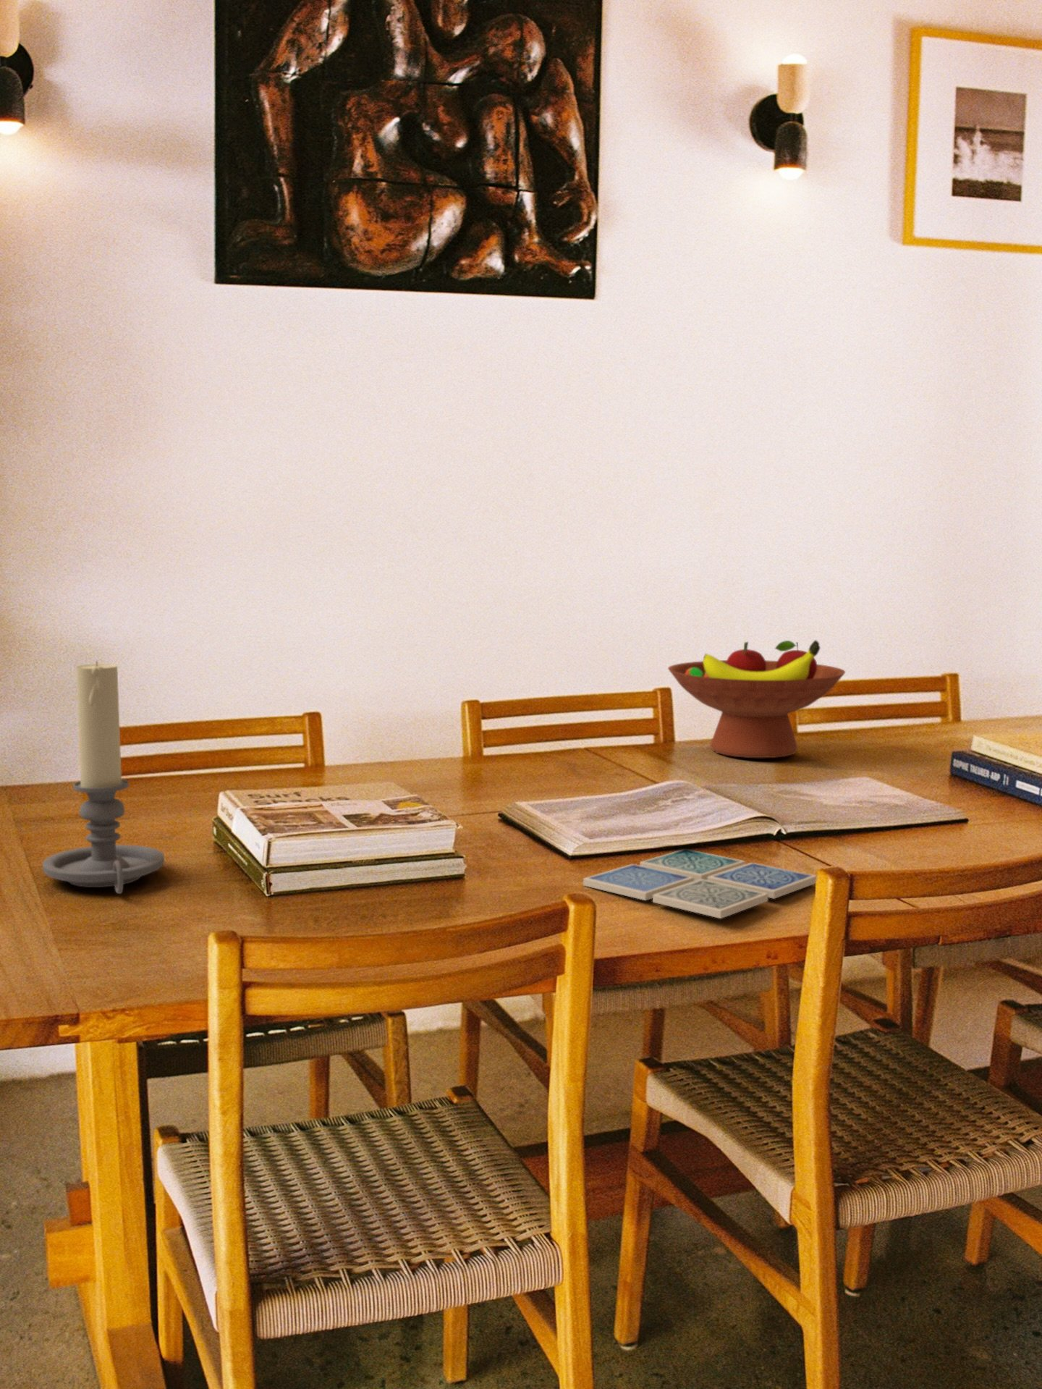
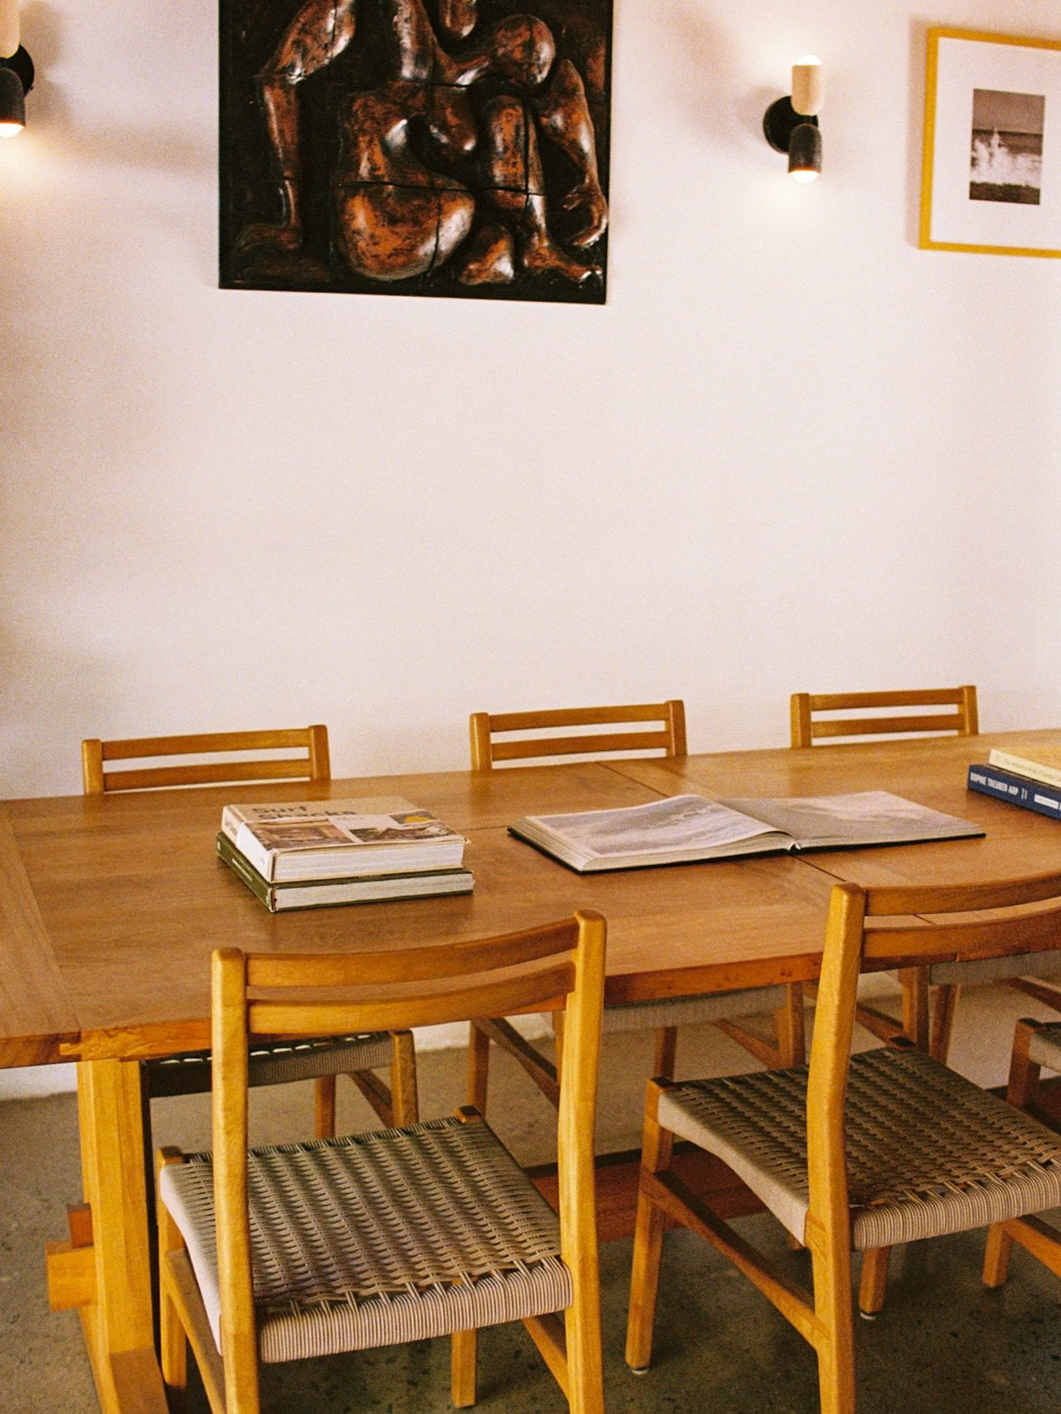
- fruit bowl (755, 694)
- candle holder (102, 773)
- drink coaster (701, 880)
